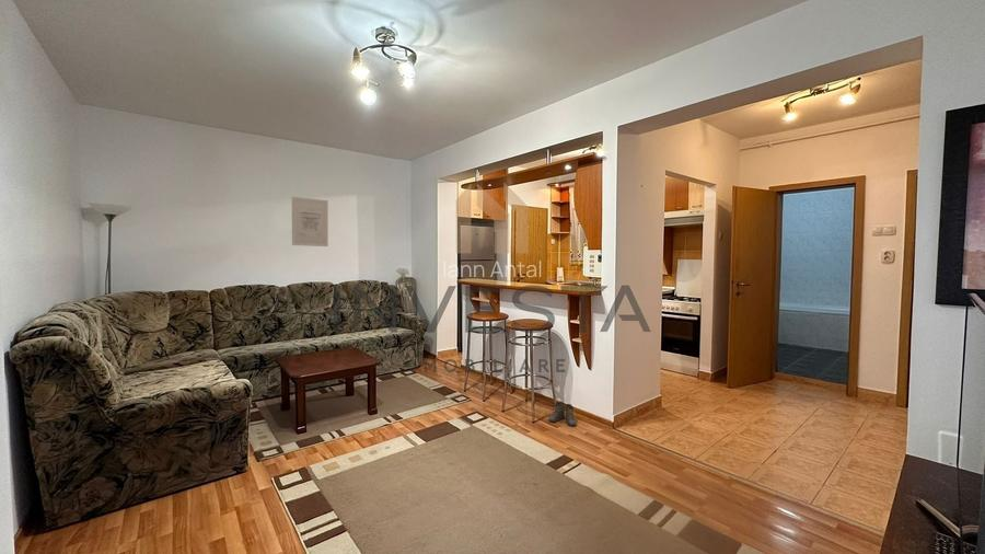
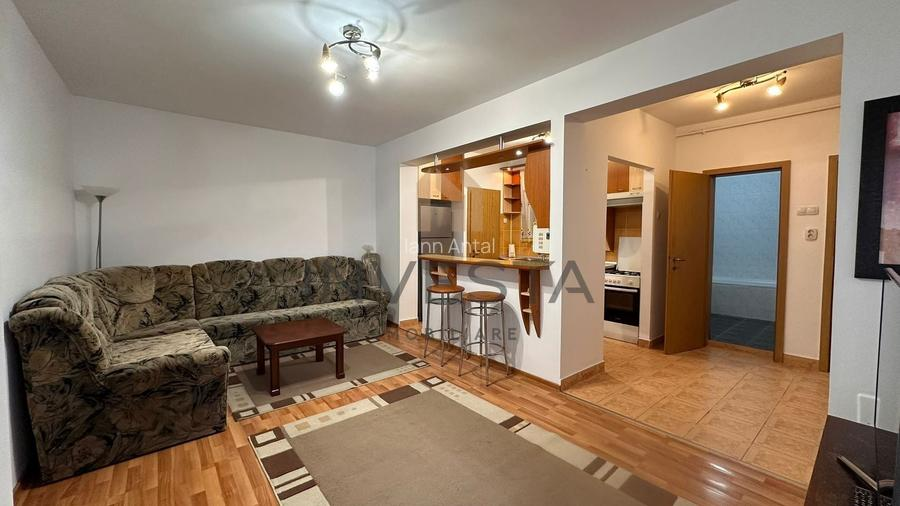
- boots (563, 413)
- wall art (310, 222)
